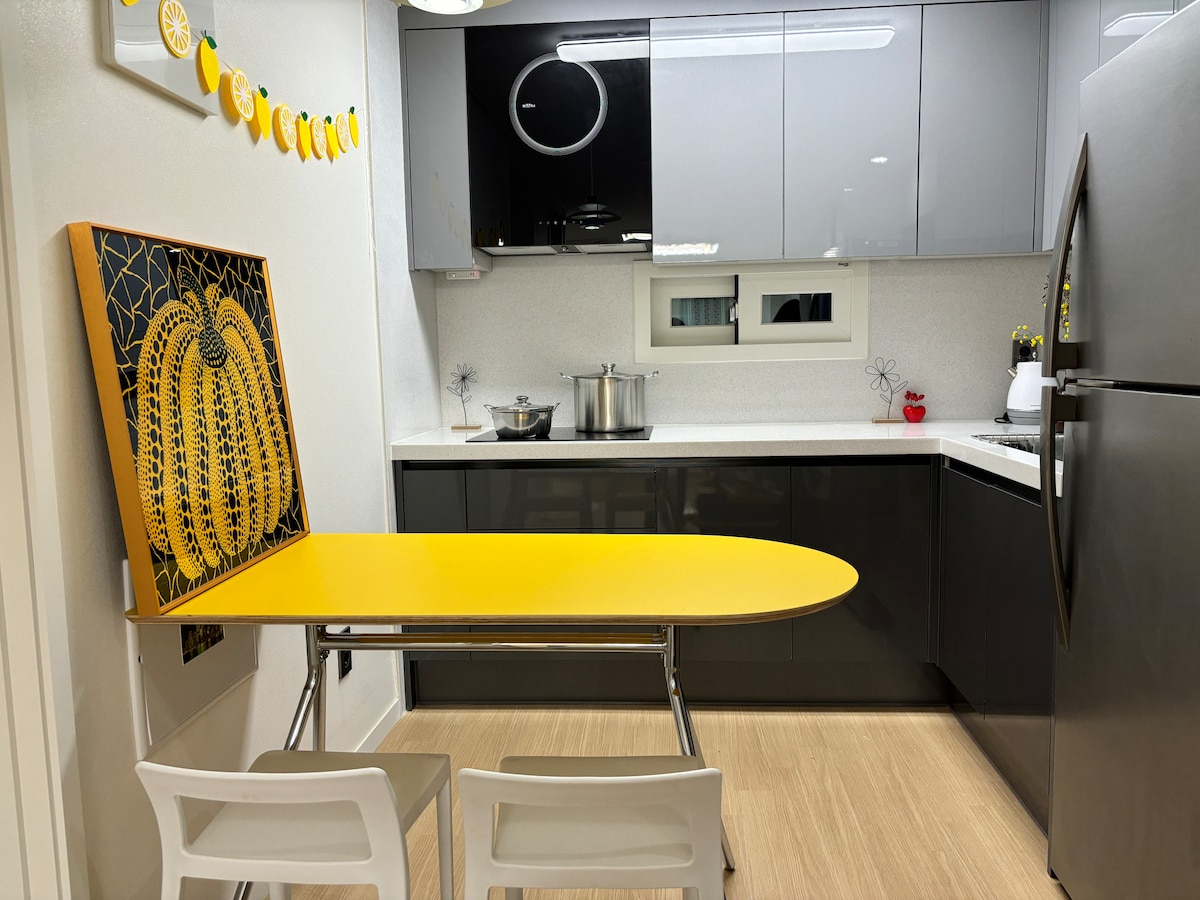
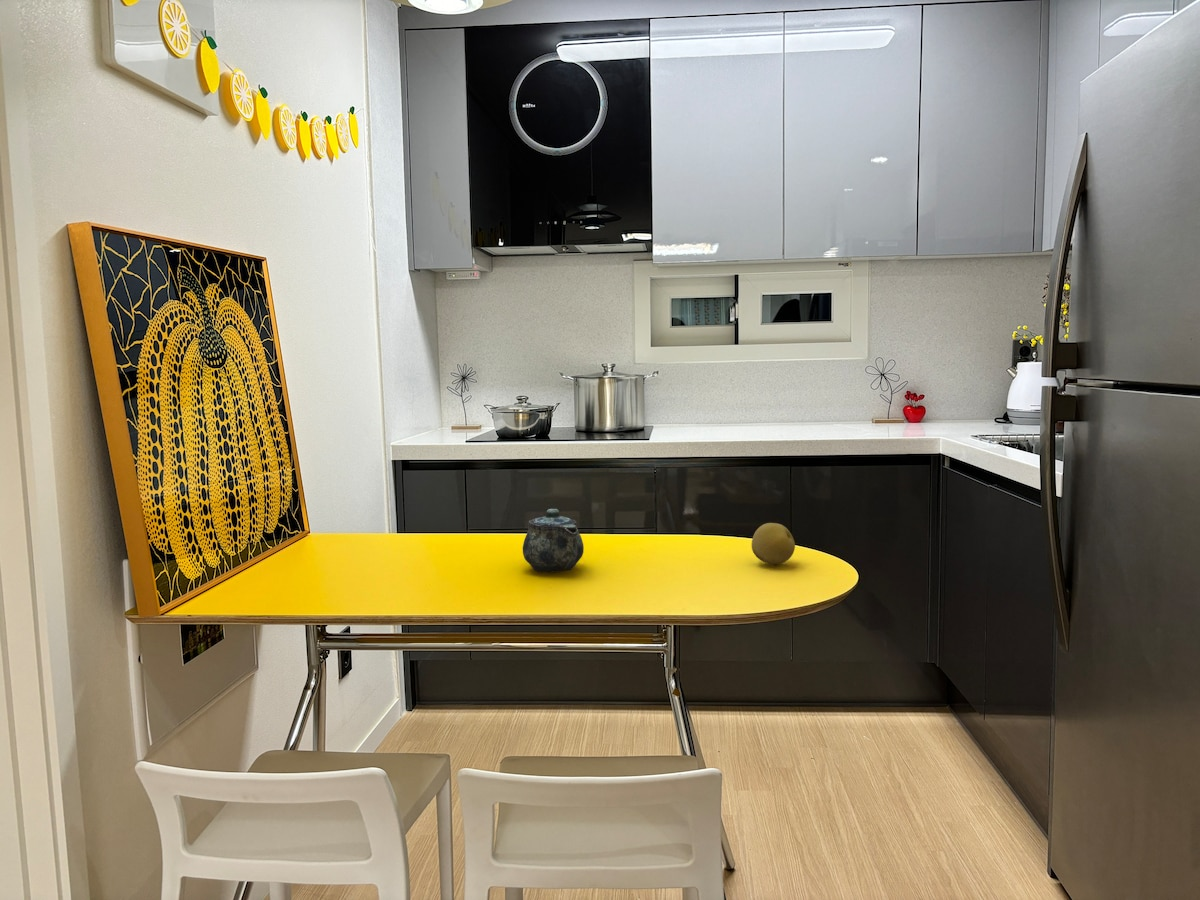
+ chinaware (552, 538)
+ fruit (773, 543)
